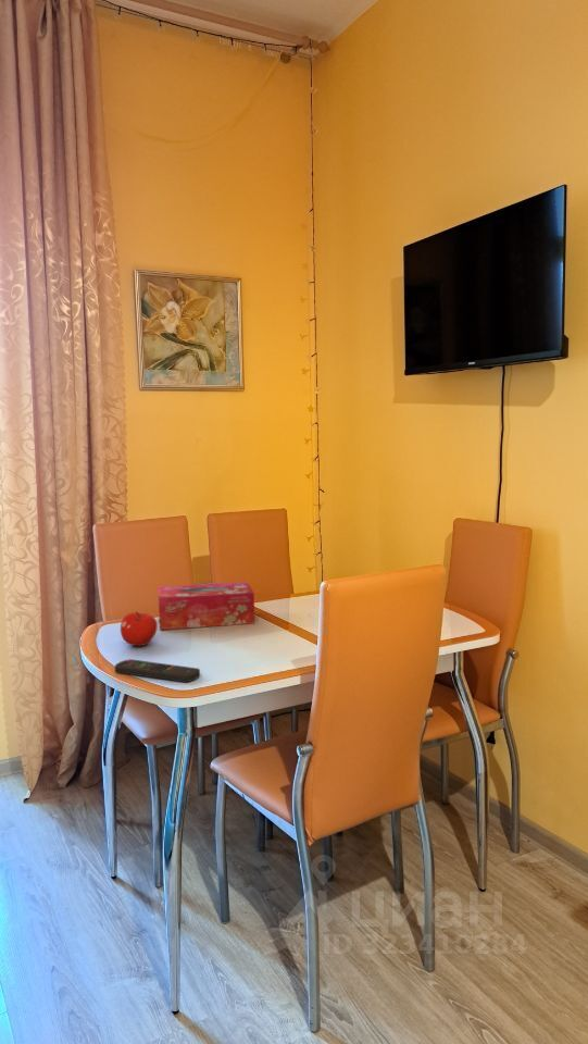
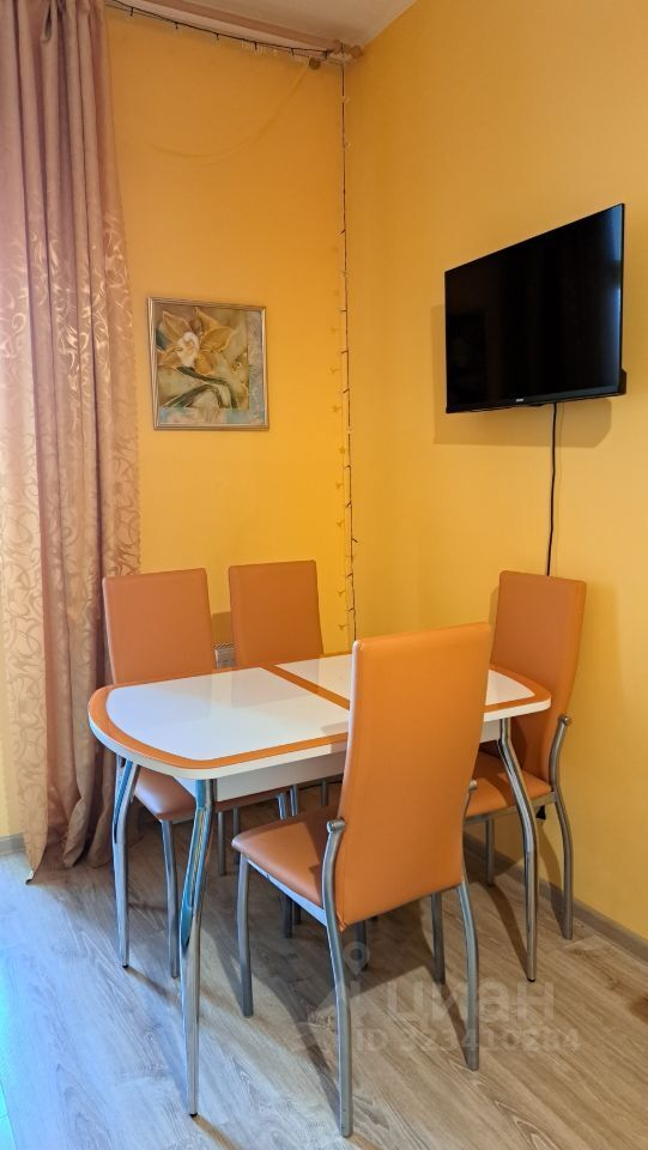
- fruit (138, 626)
- tissue box (205, 605)
- remote control (157, 670)
